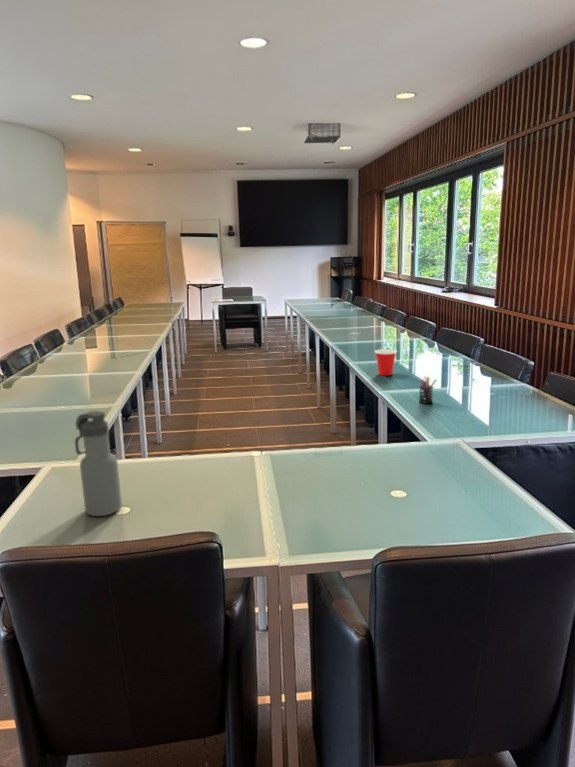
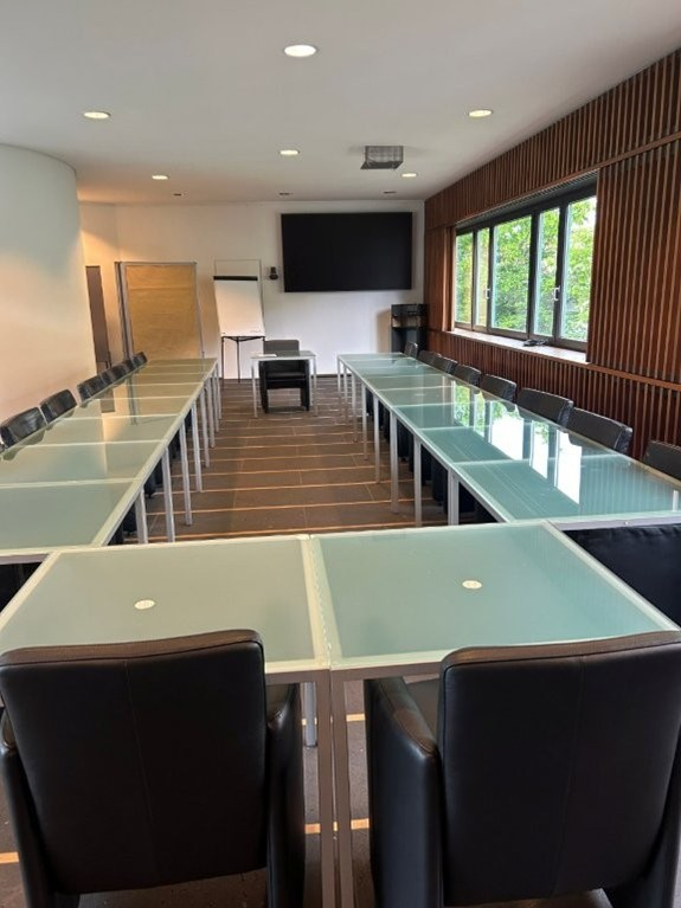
- pen holder (427, 388)
- water bottle (98, 462)
- cup (385, 362)
